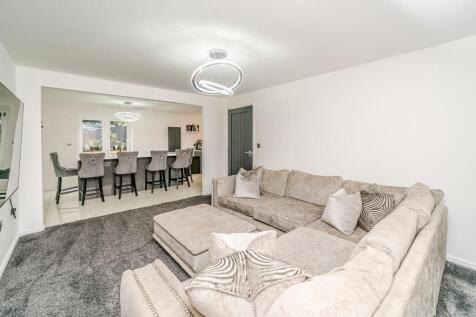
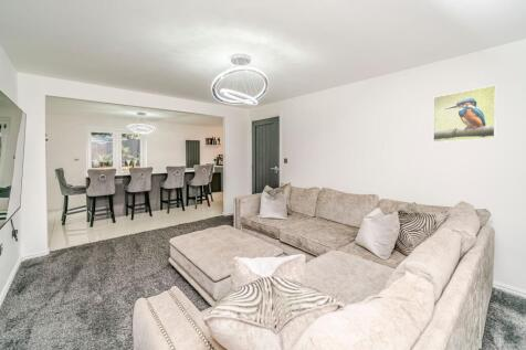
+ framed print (462, 116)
